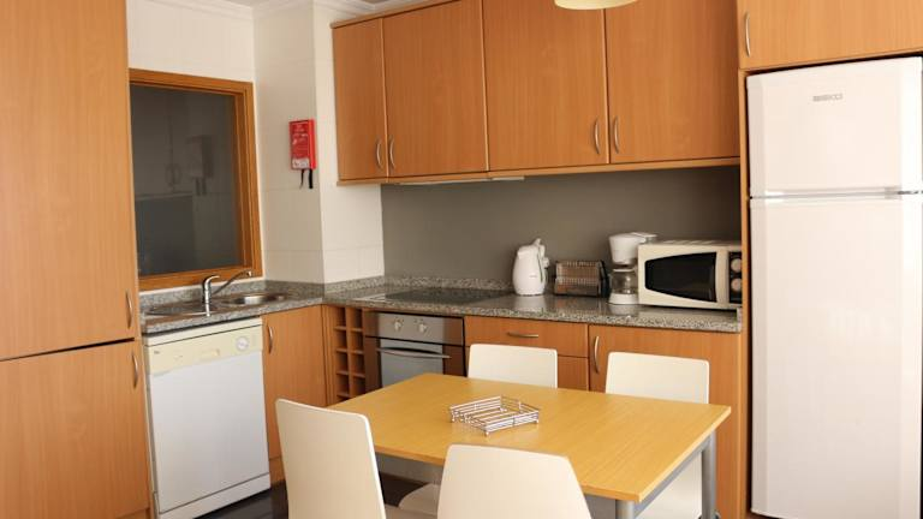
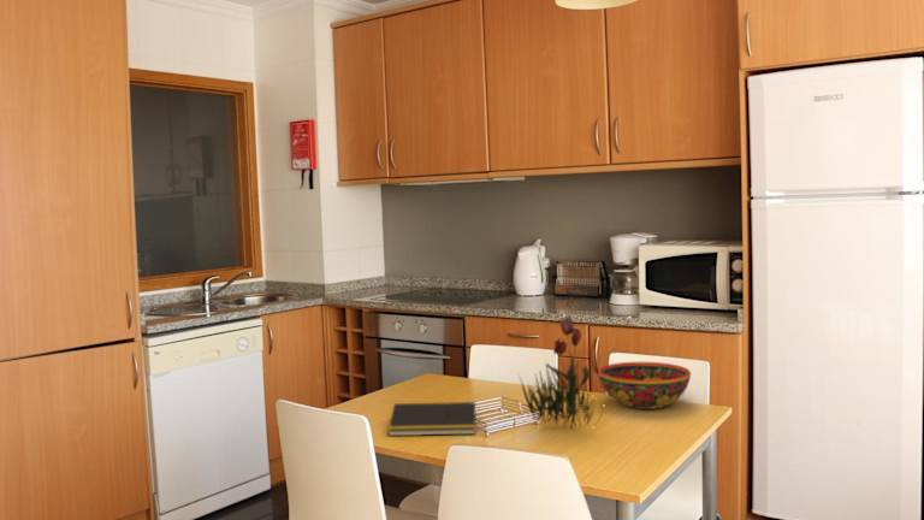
+ flower (558, 374)
+ bowl (644, 386)
+ notepad (433, 418)
